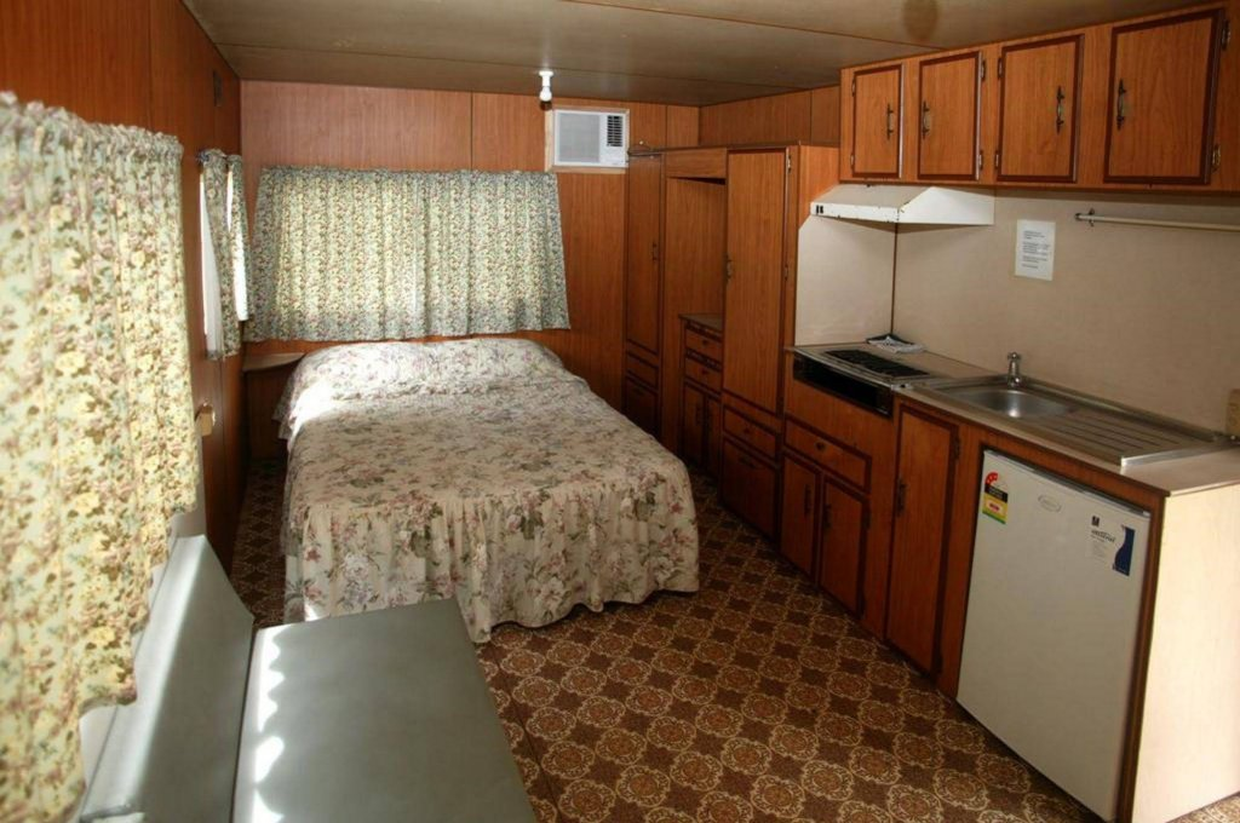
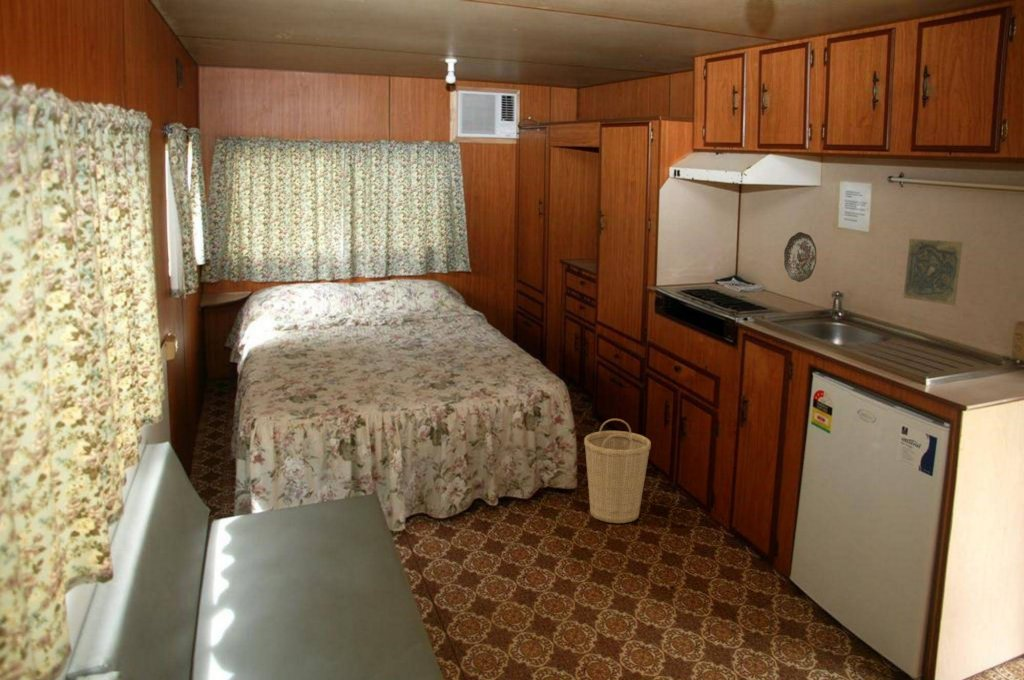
+ decorative plate (801, 257)
+ decorative tile (932, 271)
+ basket (616, 470)
